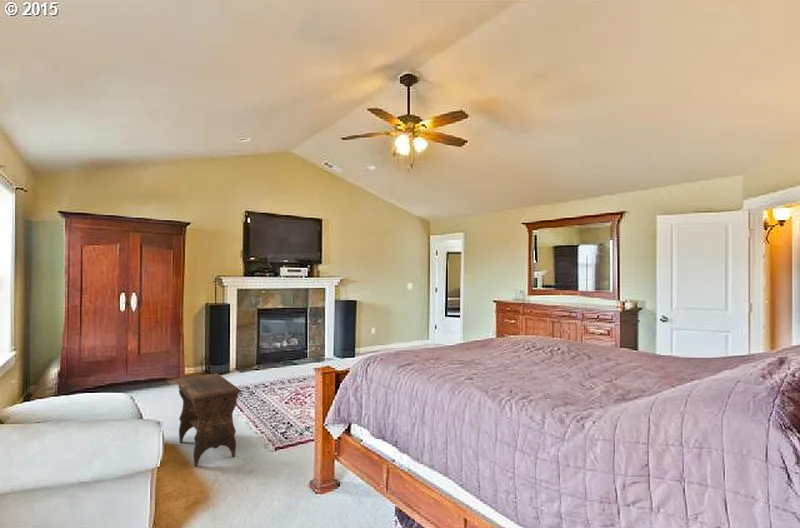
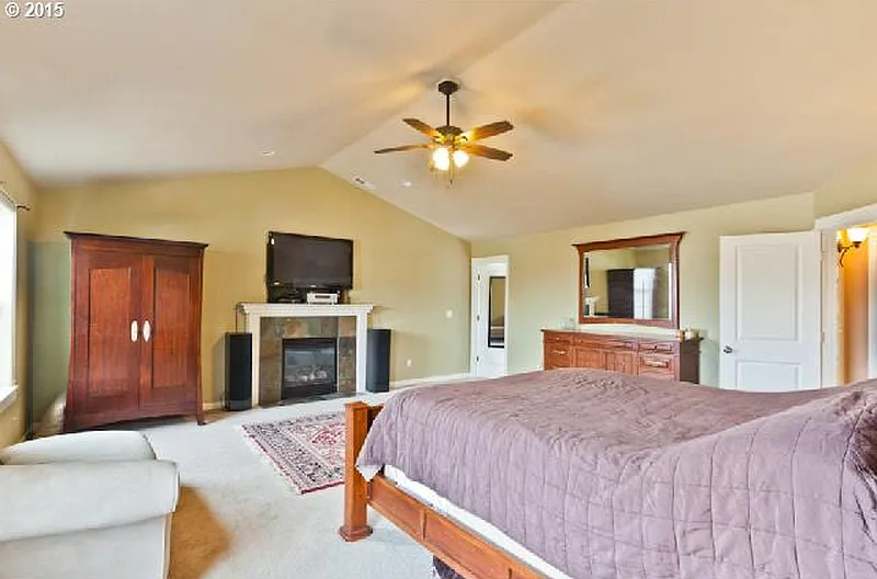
- footstool (206, 416)
